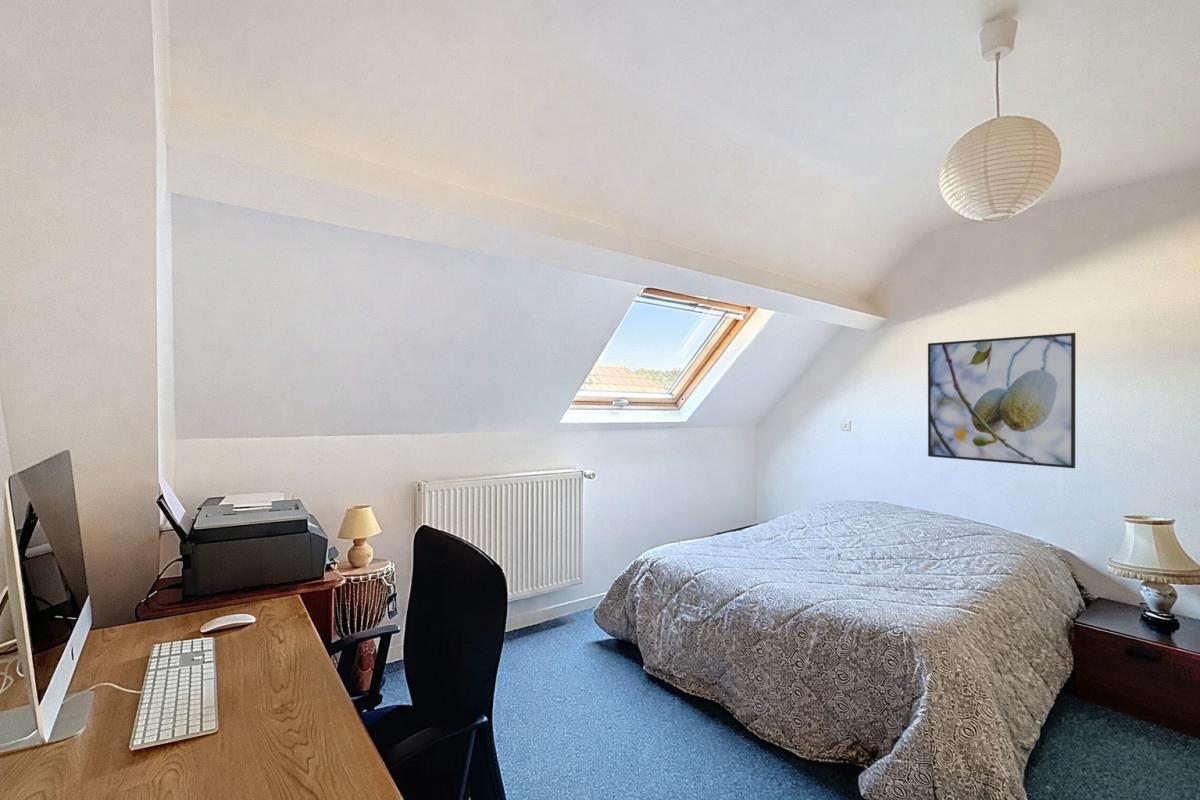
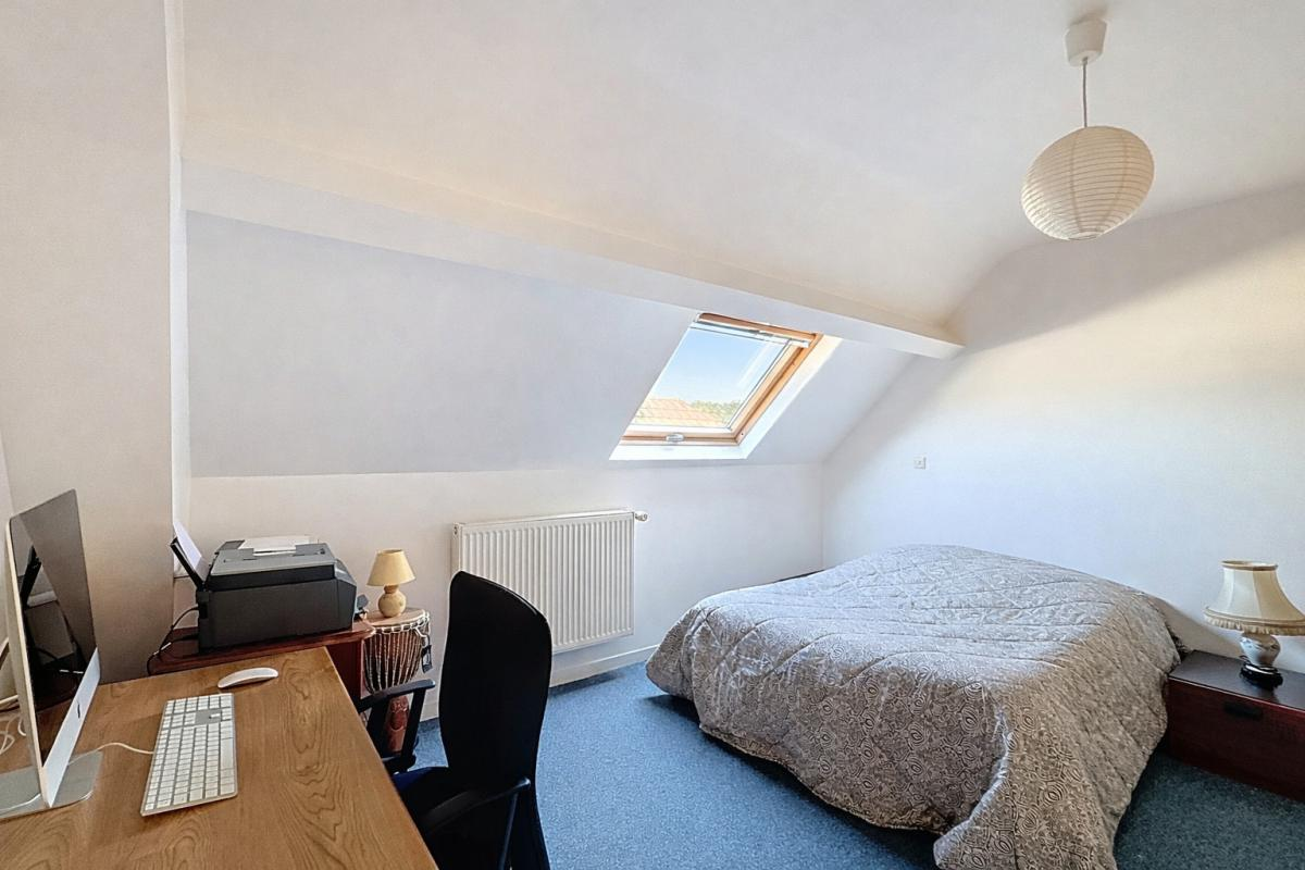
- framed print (995, 400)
